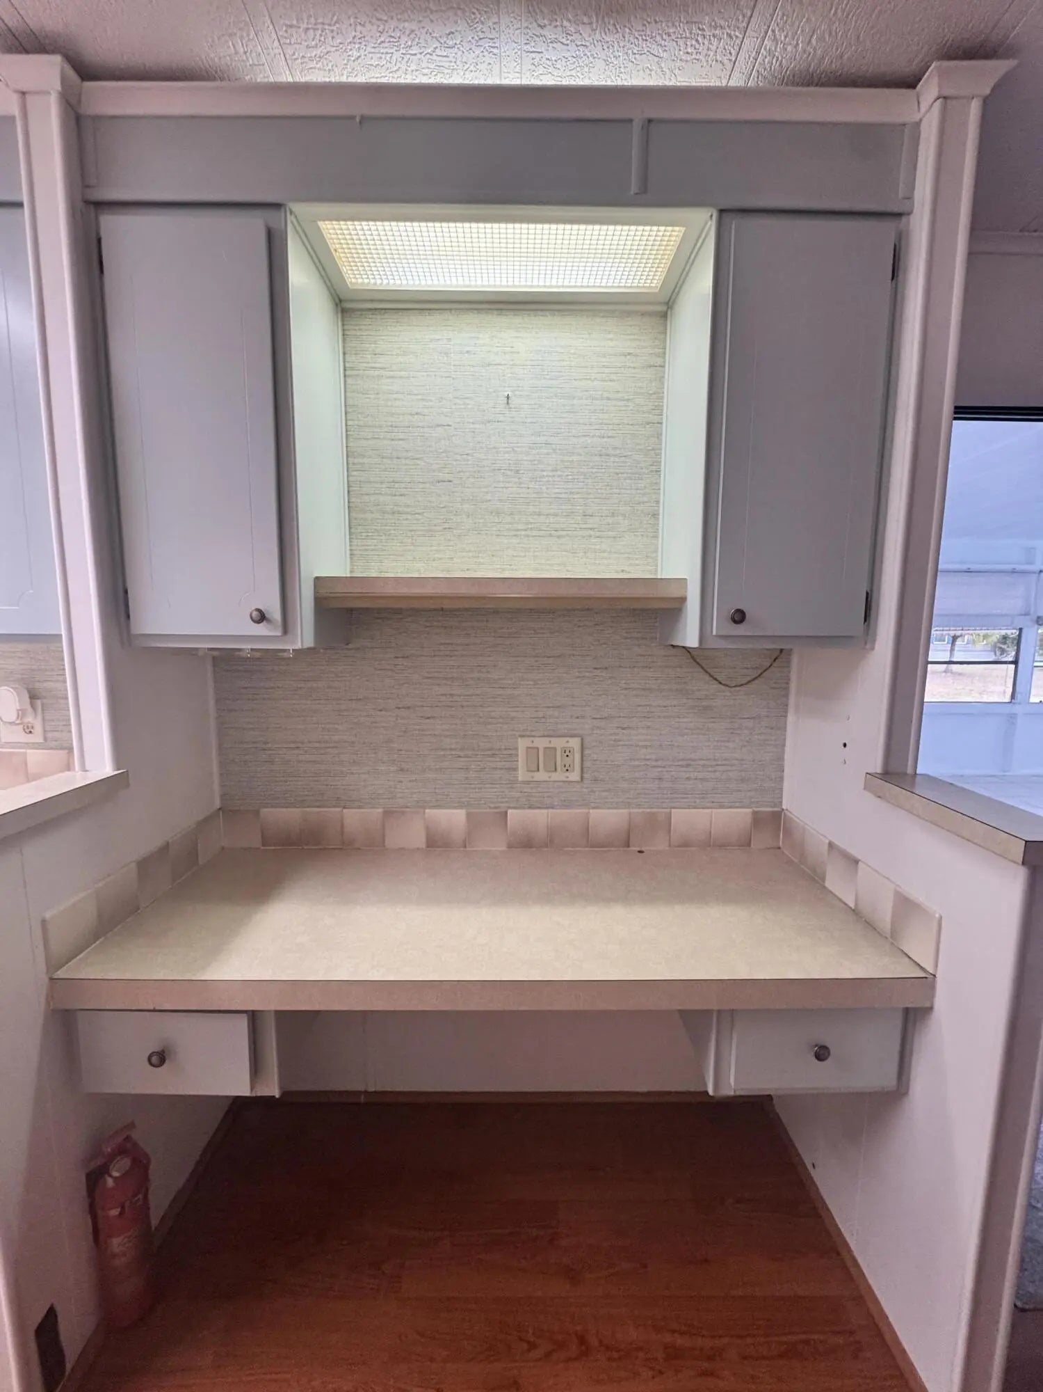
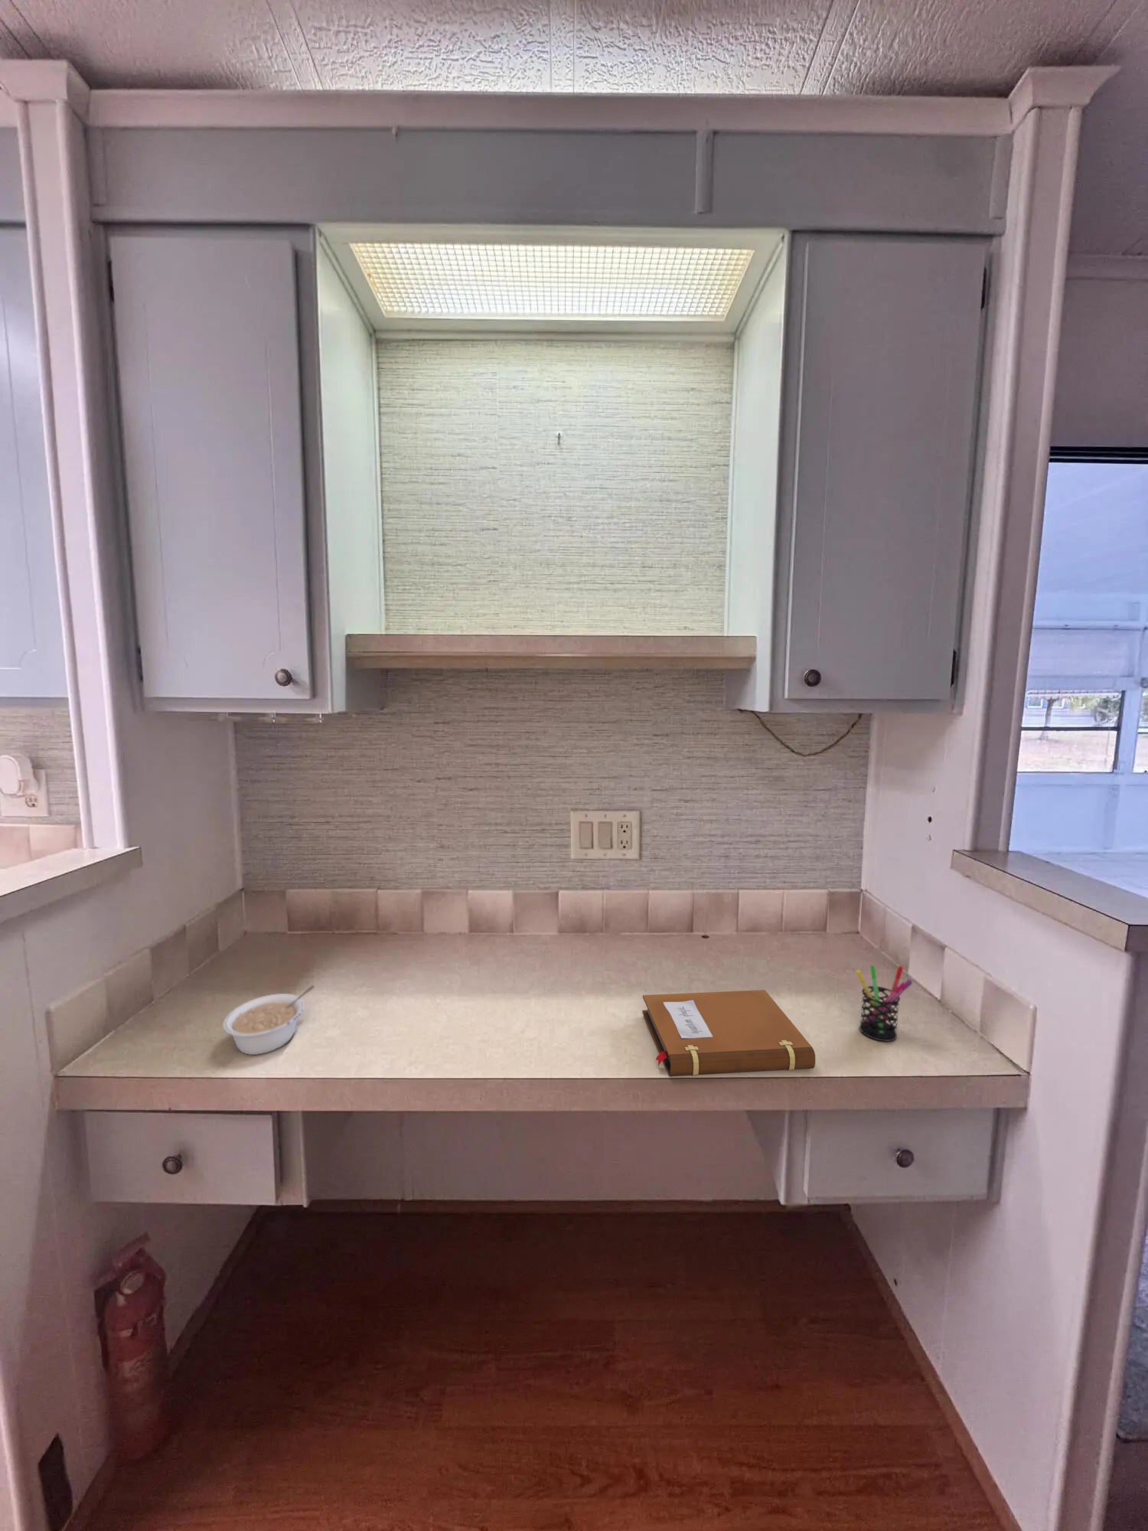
+ legume (266, 1021)
+ pen holder (880, 997)
+ notebook (719, 1031)
